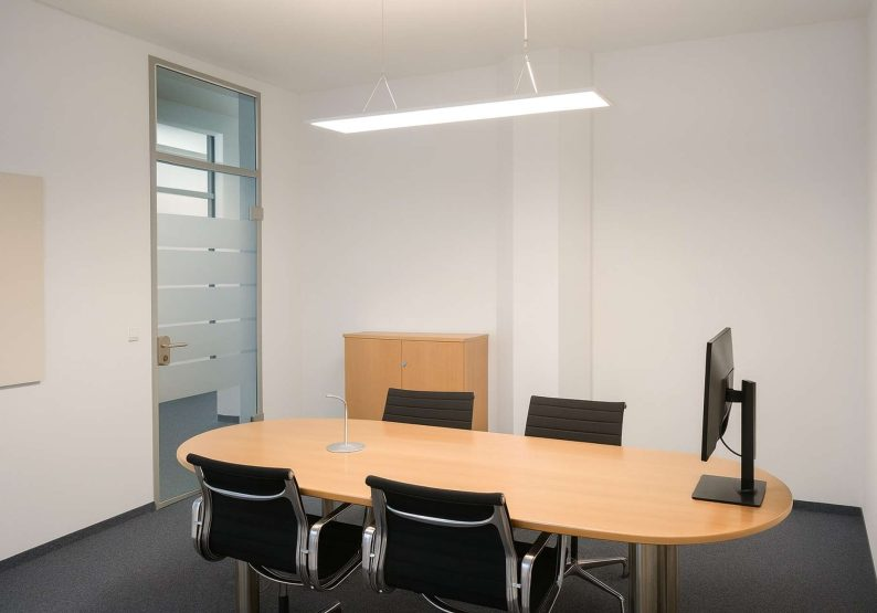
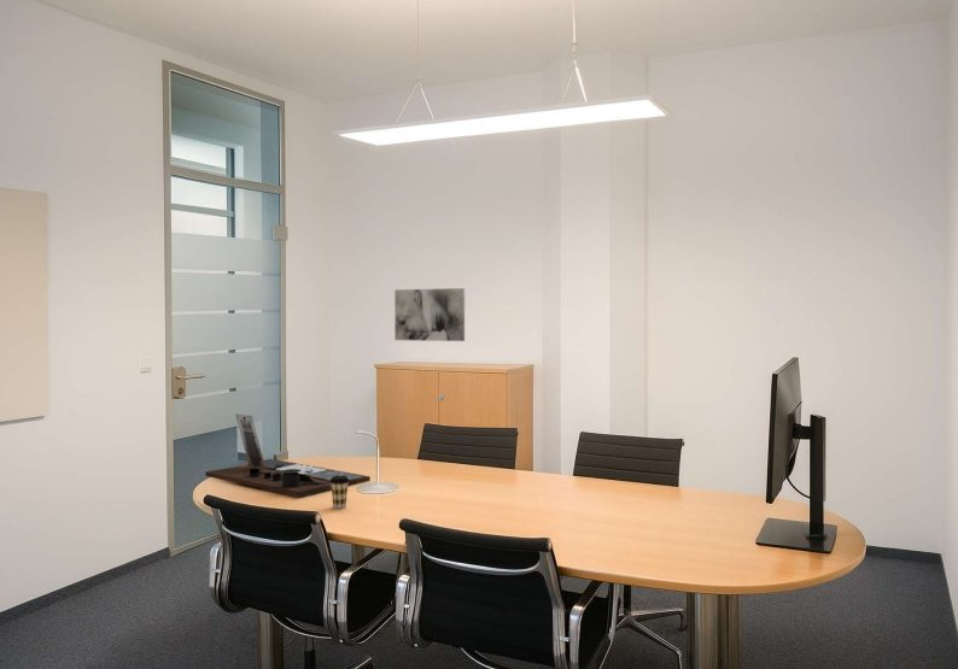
+ coffee cup (339, 492)
+ wall art (428, 315)
+ desk organizer (282, 460)
